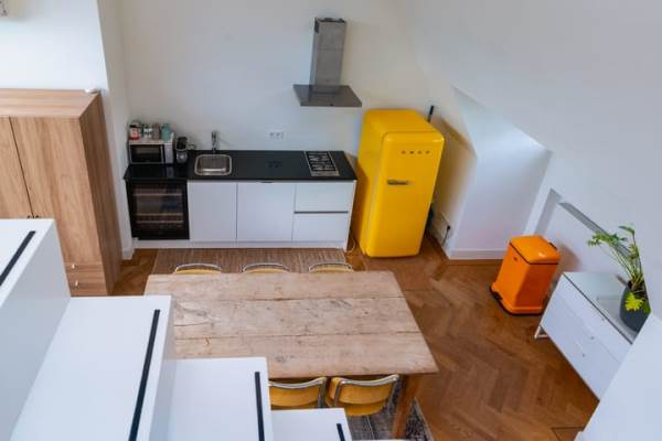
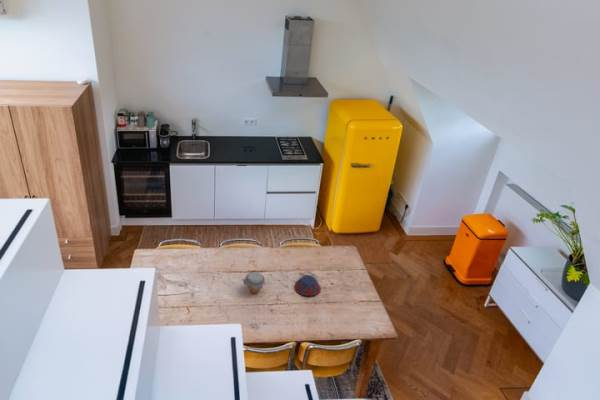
+ jar (255, 283)
+ bowl (308, 283)
